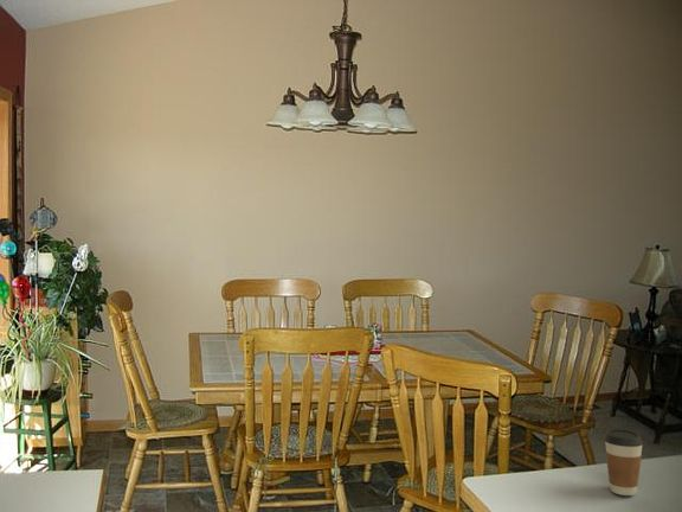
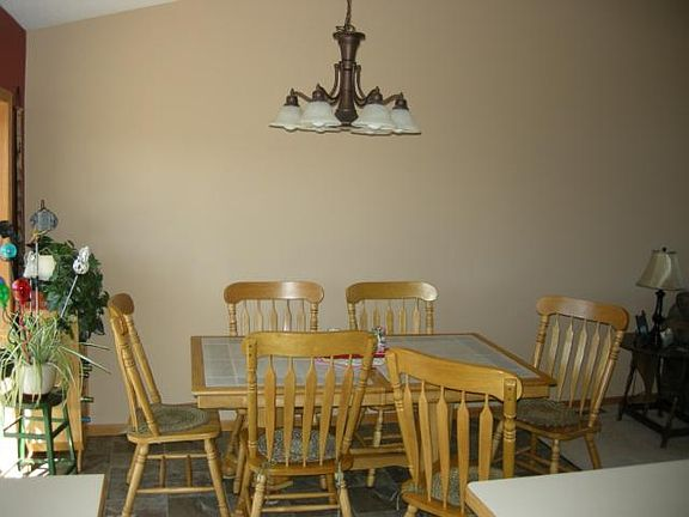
- coffee cup (623, 462)
